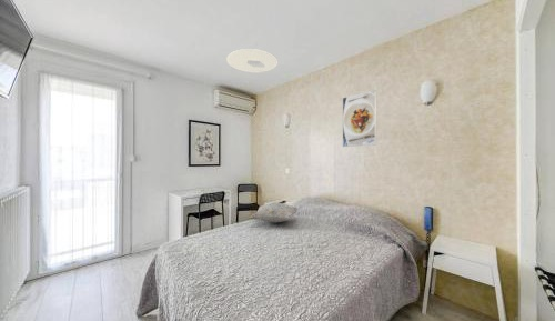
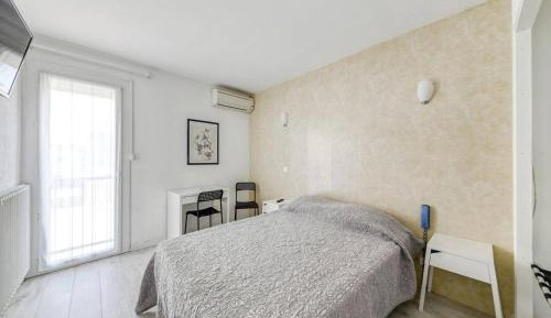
- decorative pillow (275, 212)
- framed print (359, 120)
- ceiling light (252, 59)
